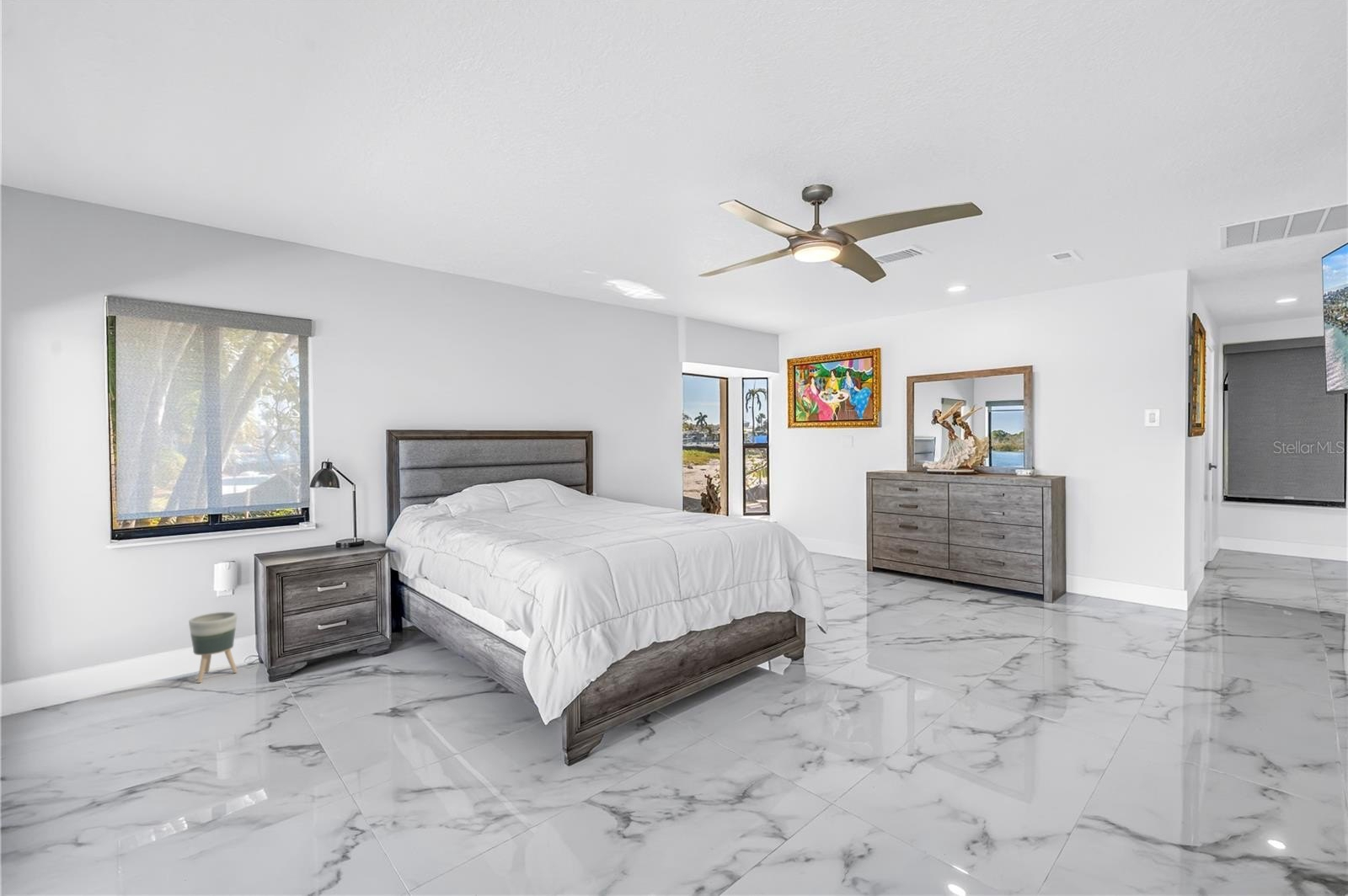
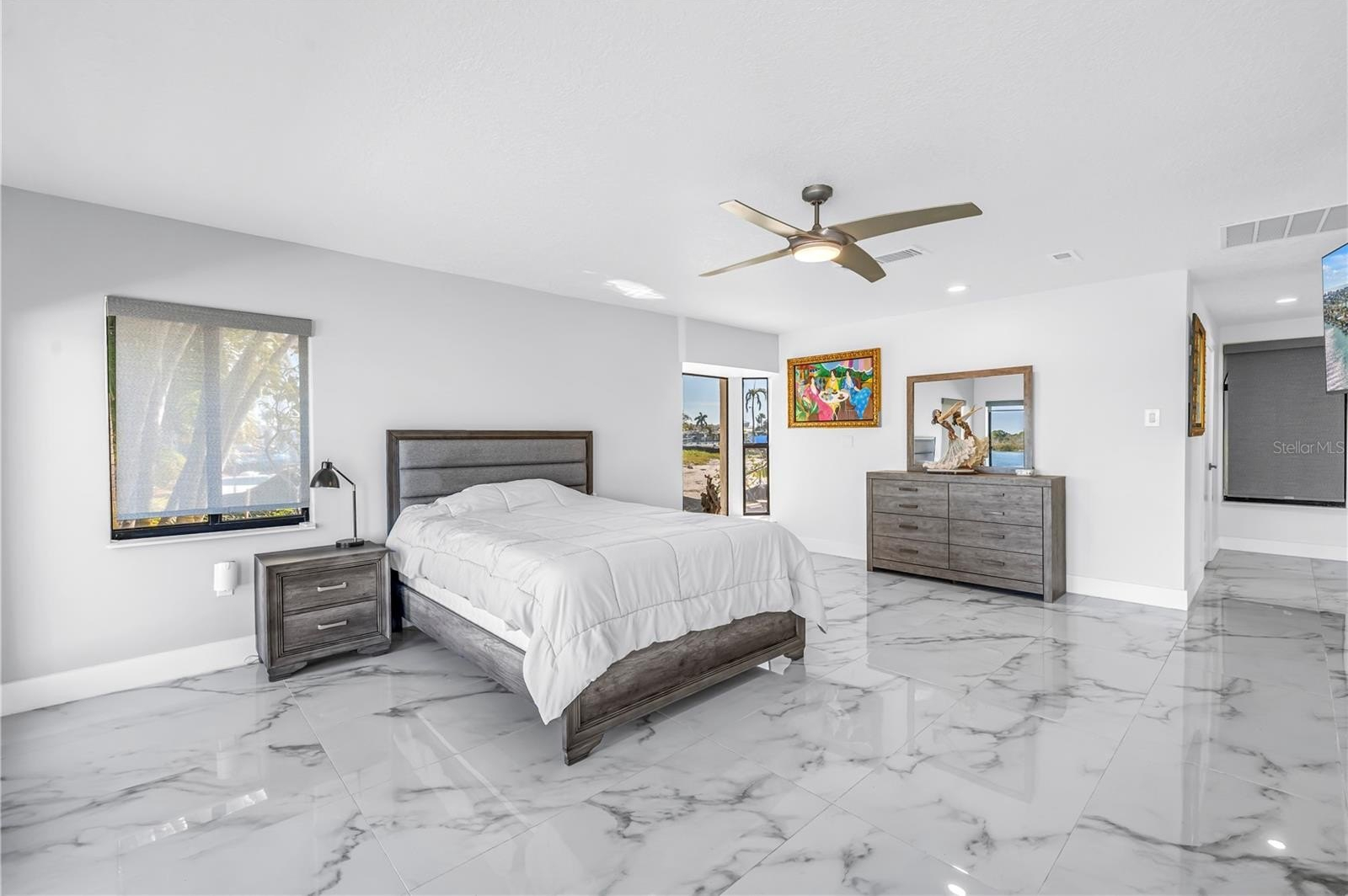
- planter (213, 646)
